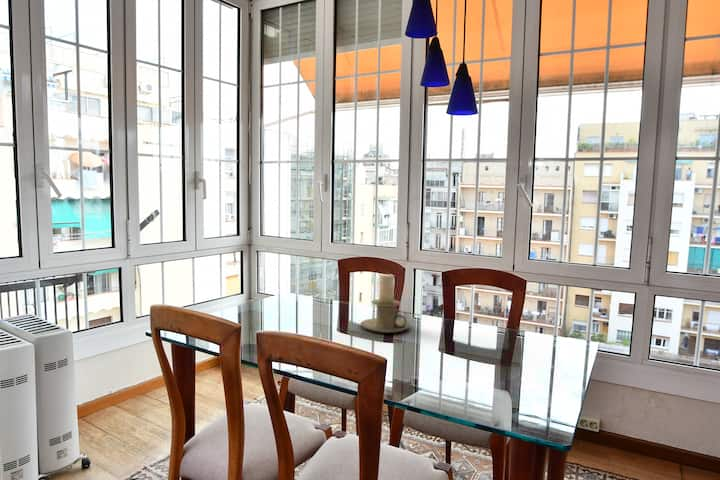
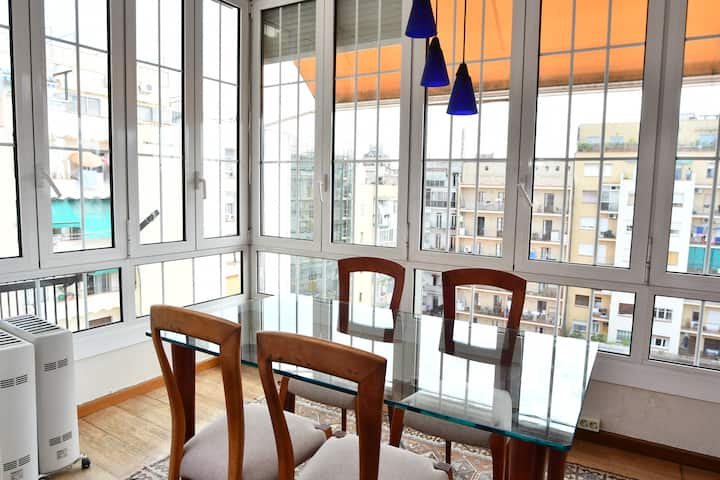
- candle holder (386, 301)
